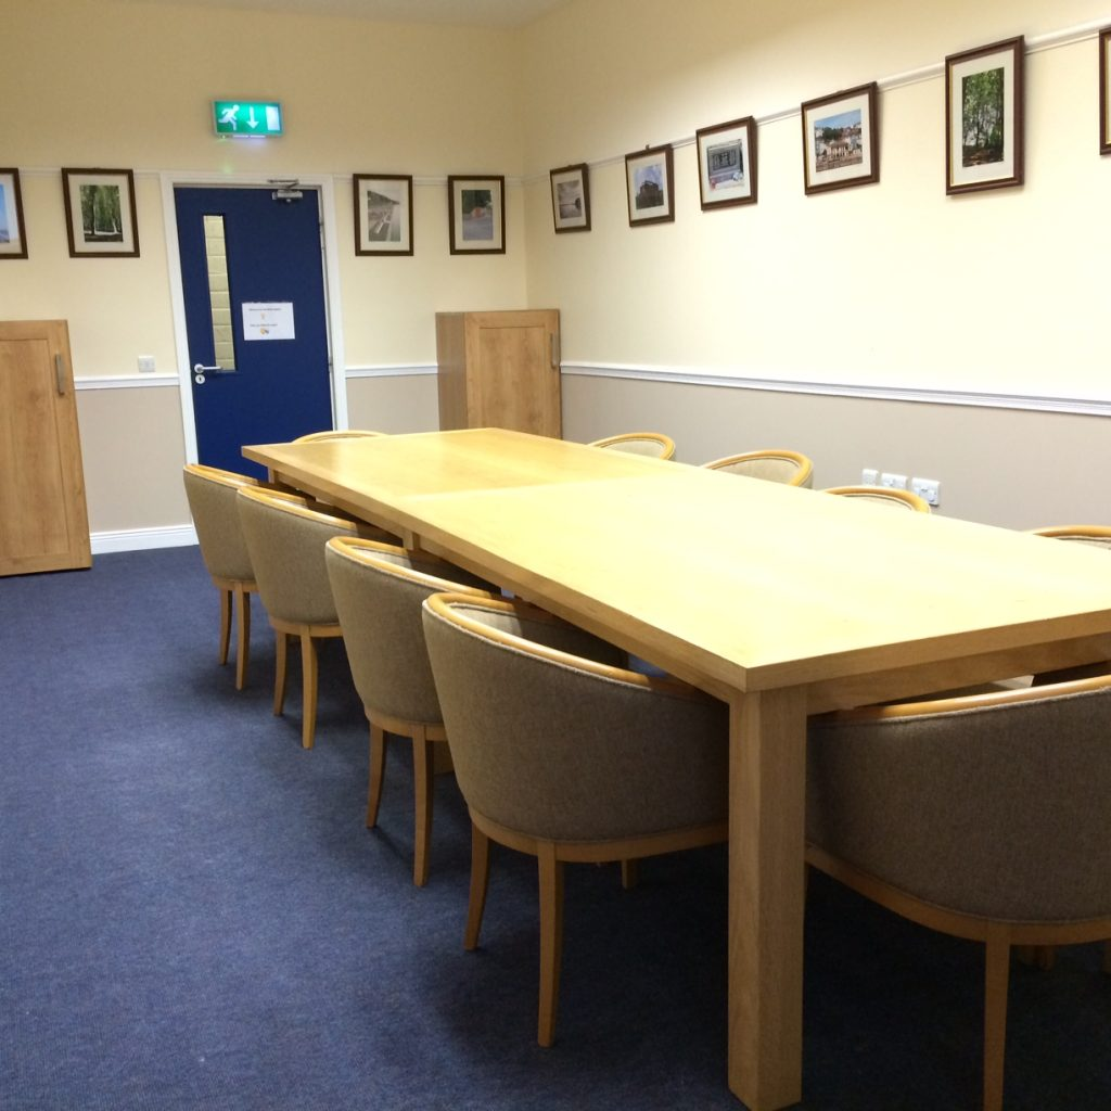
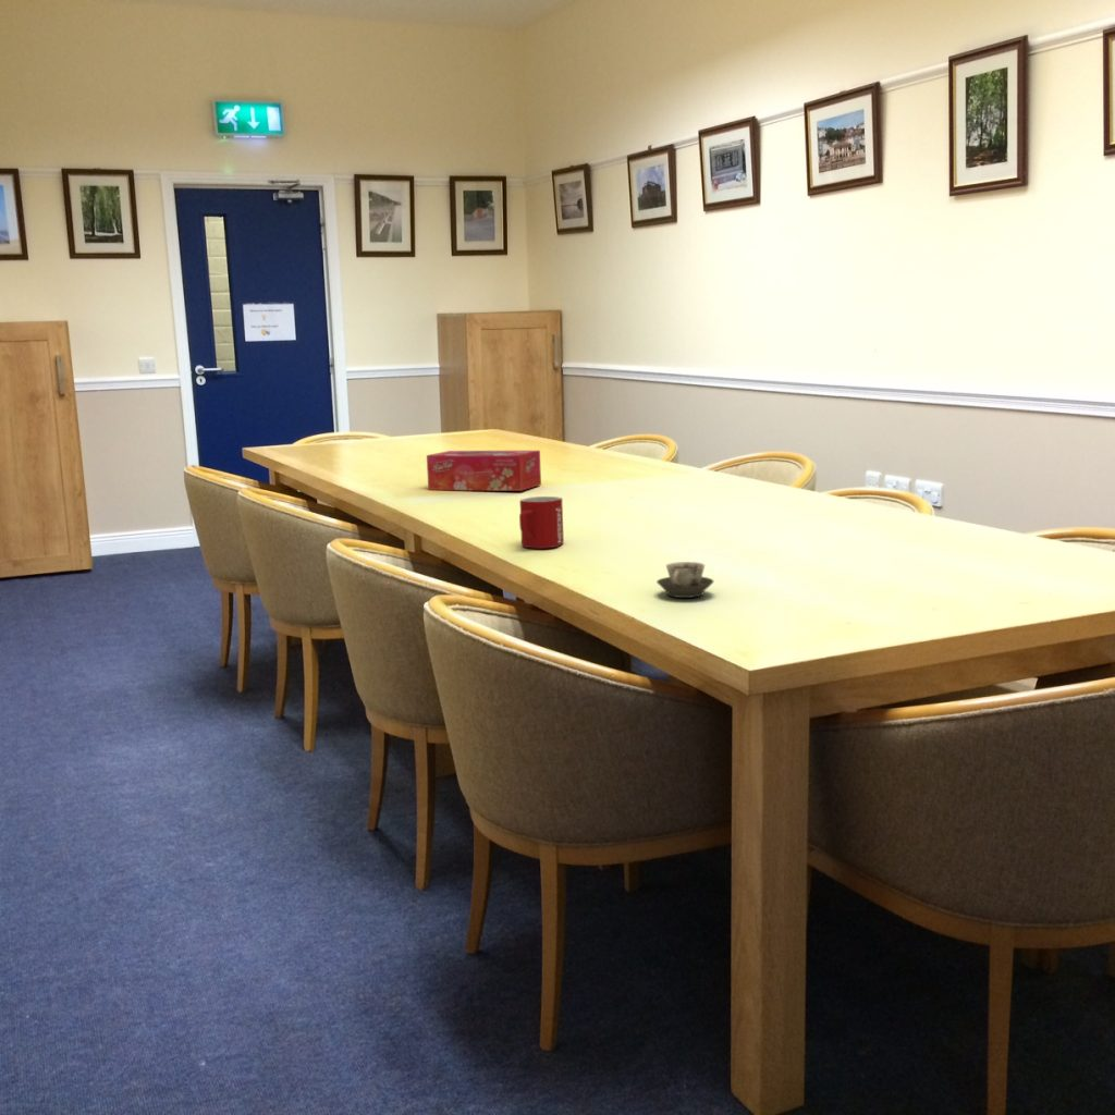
+ cup (685, 579)
+ mug (537, 523)
+ tissue box (483, 469)
